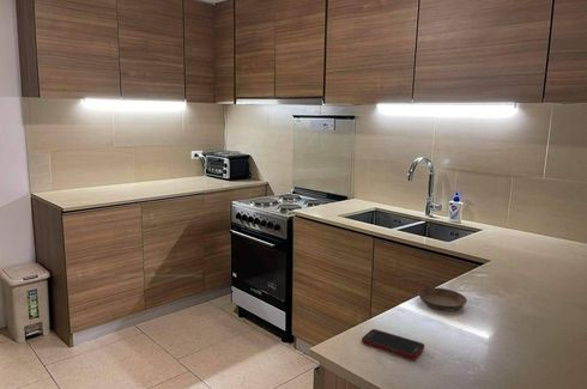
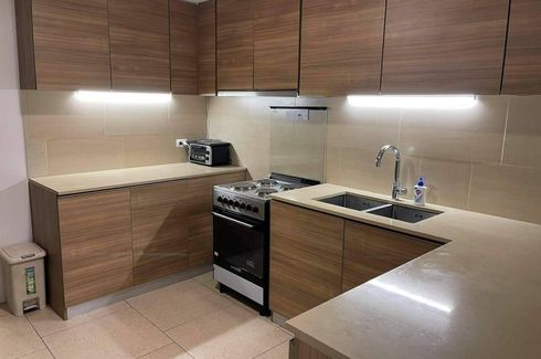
- saucer (441, 299)
- cell phone (392, 342)
